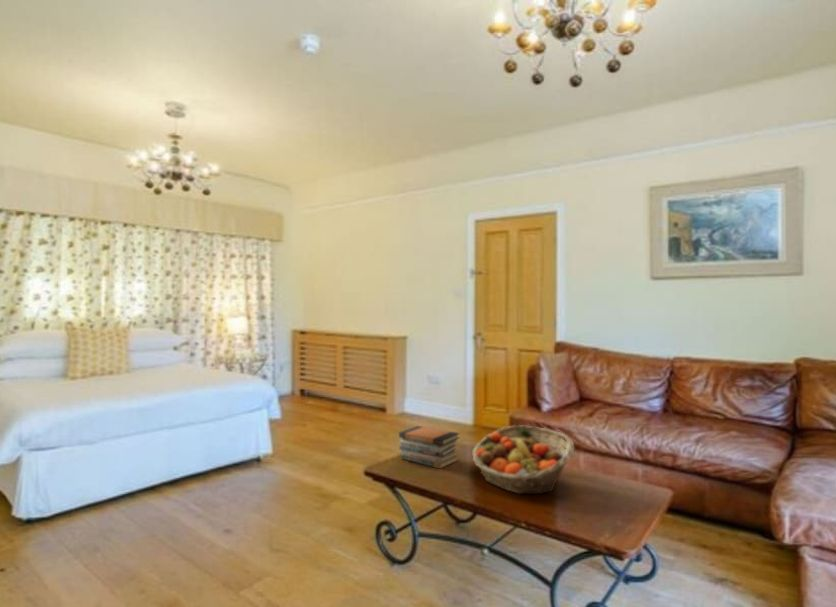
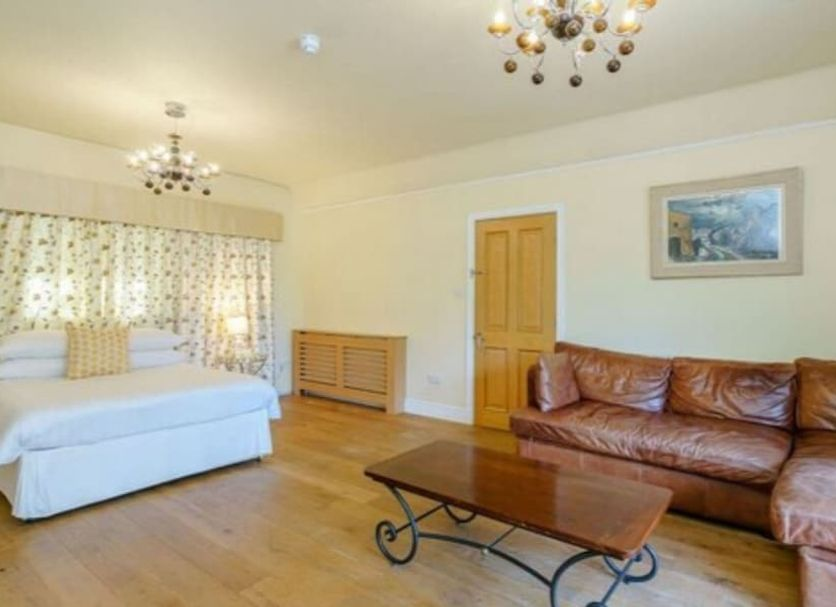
- book stack (428, 446)
- fruit basket (521, 457)
